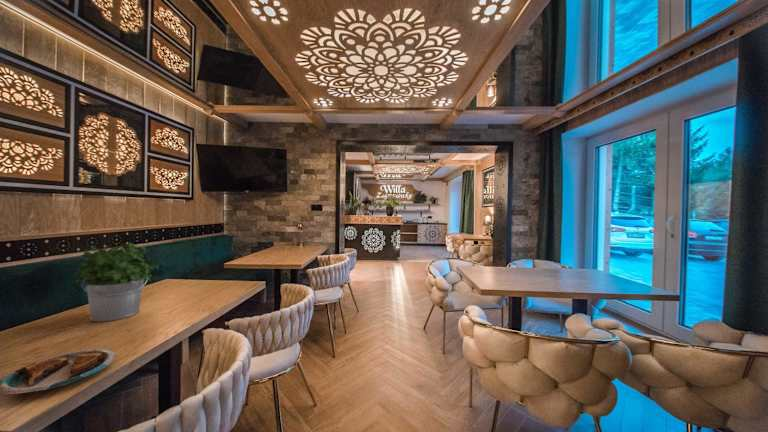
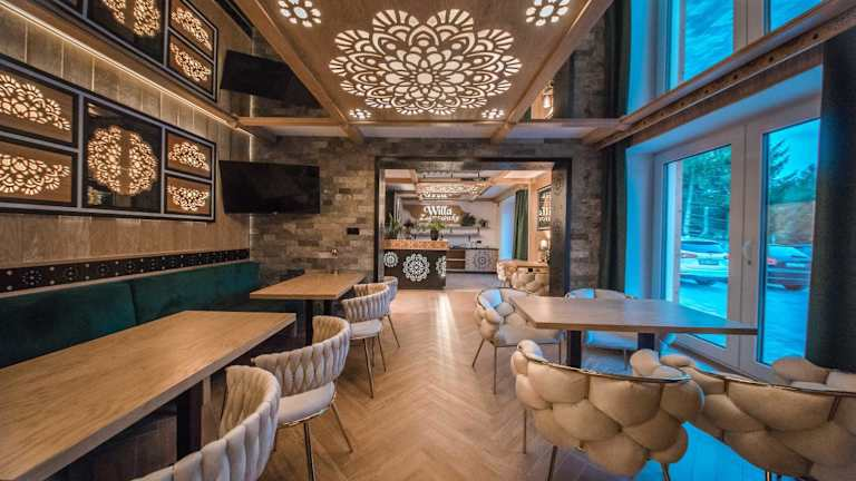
- potted plant (119, 278)
- plate (58, 370)
